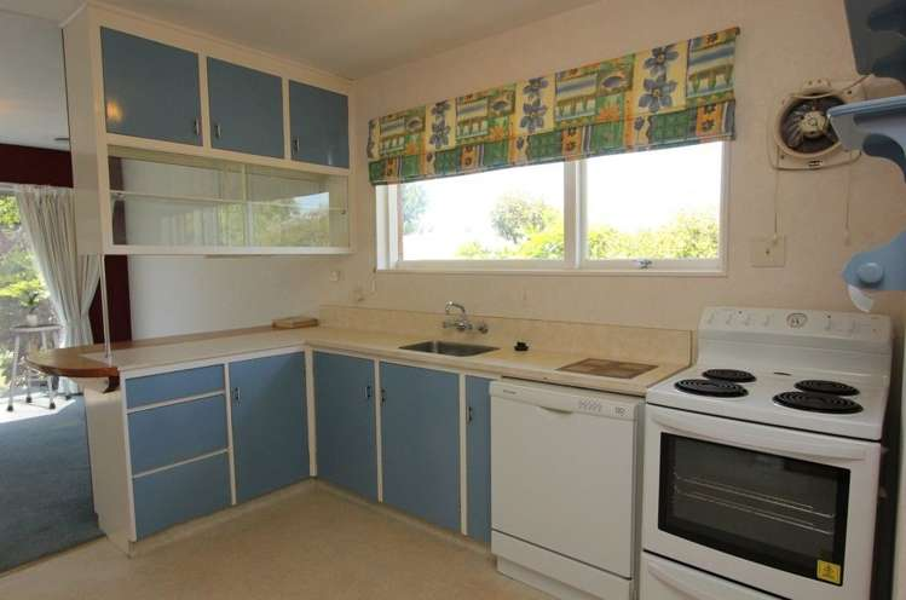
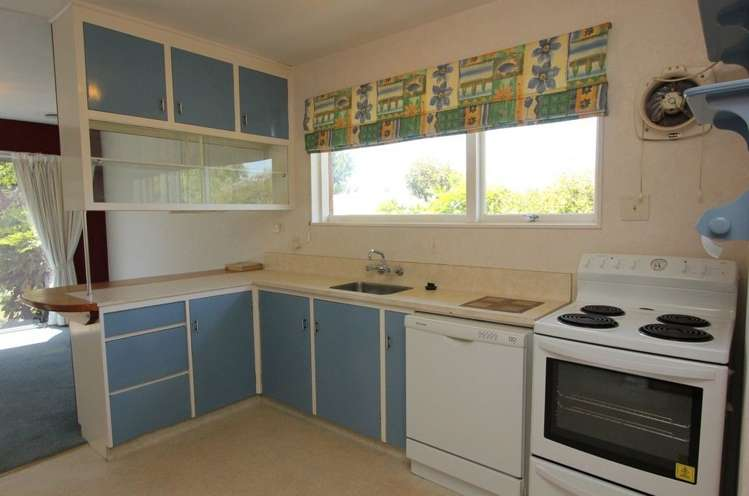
- stool (30, 369)
- potted plant (31, 307)
